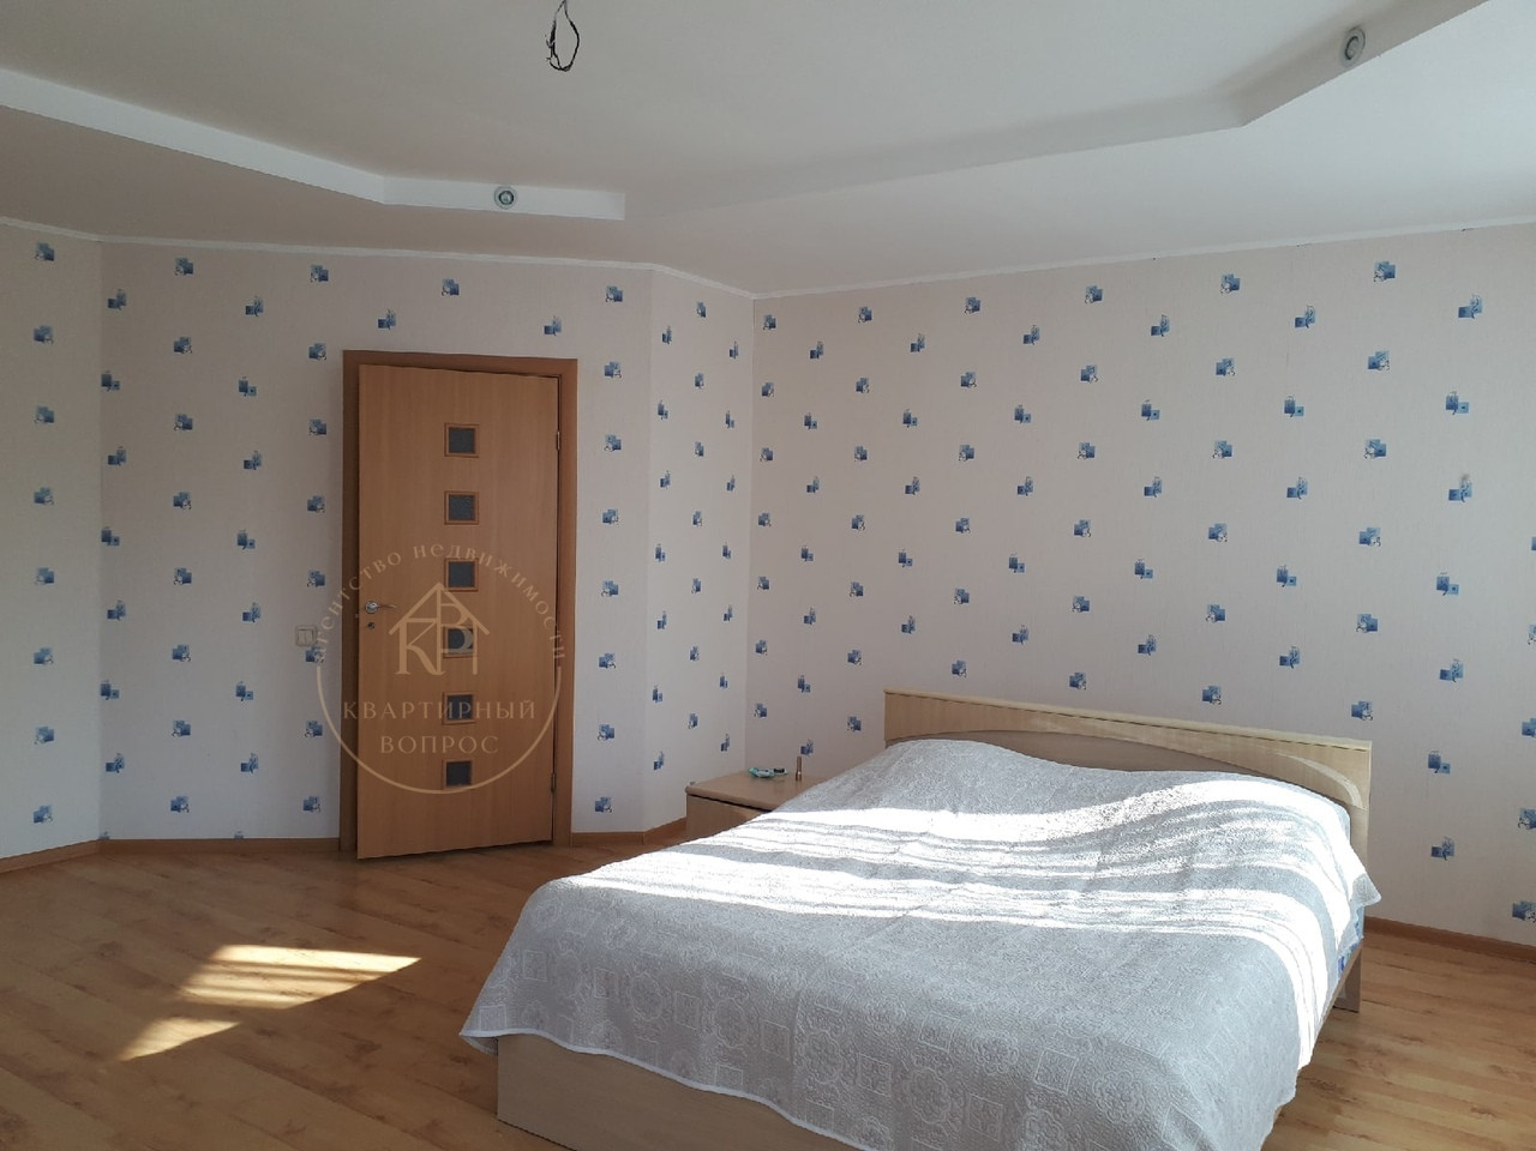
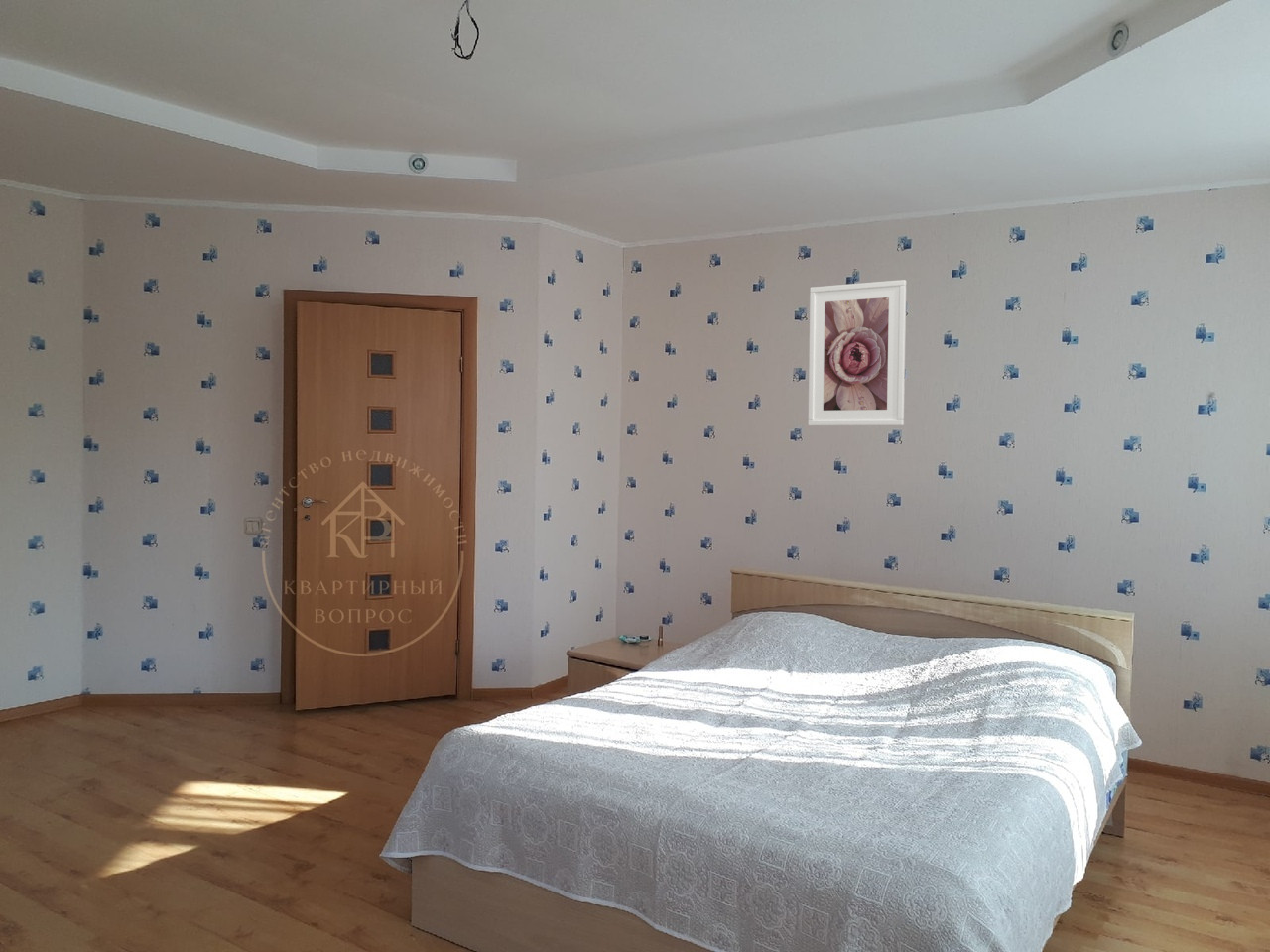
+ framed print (855, 355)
